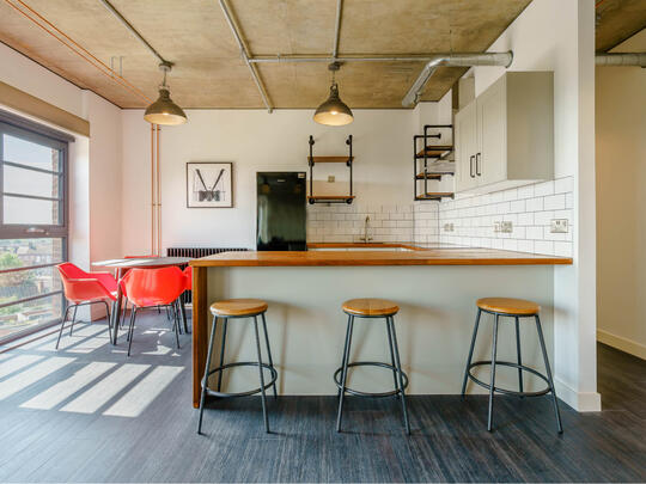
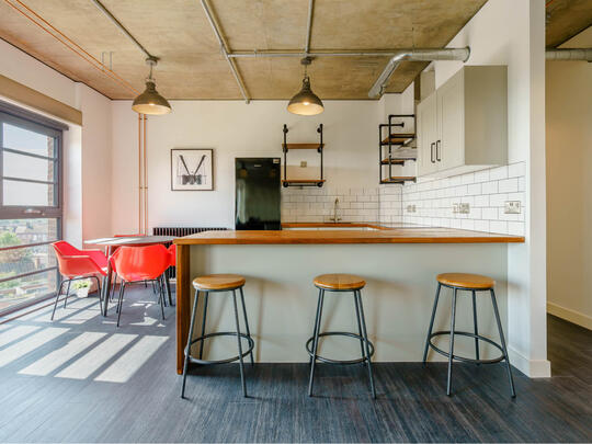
+ potted plant (82, 287)
